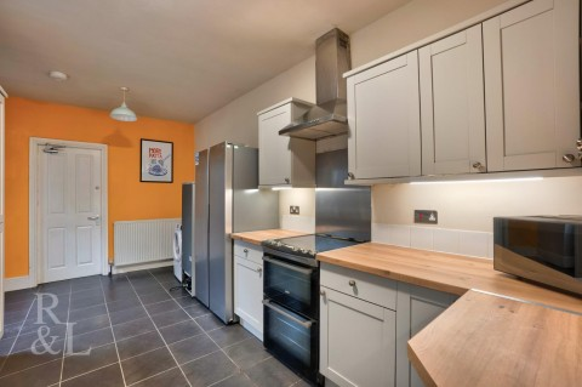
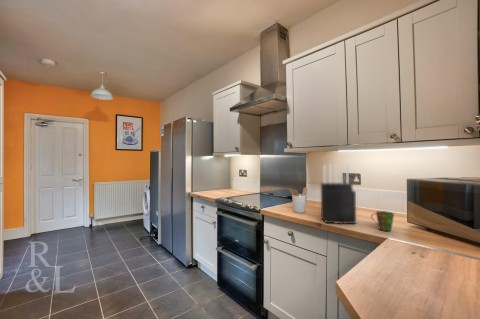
+ utensil holder (297, 199)
+ knife block (338, 193)
+ cup (382, 221)
